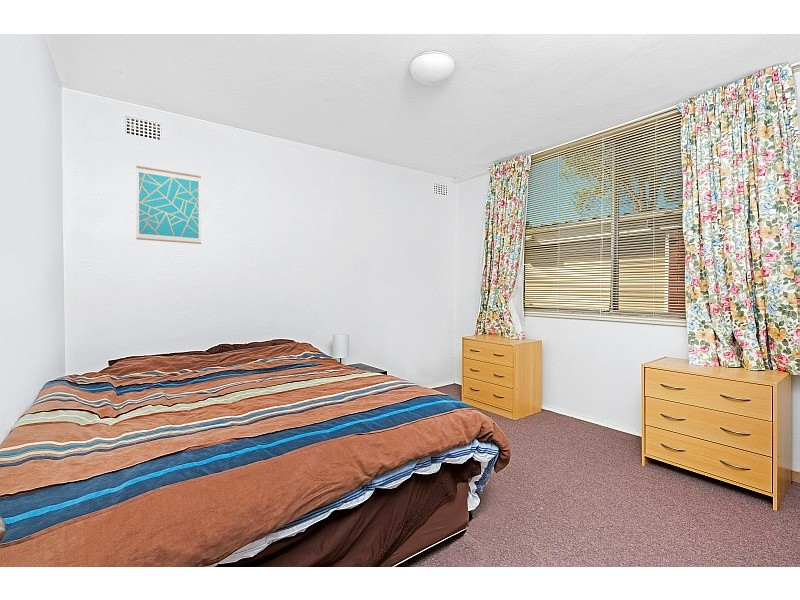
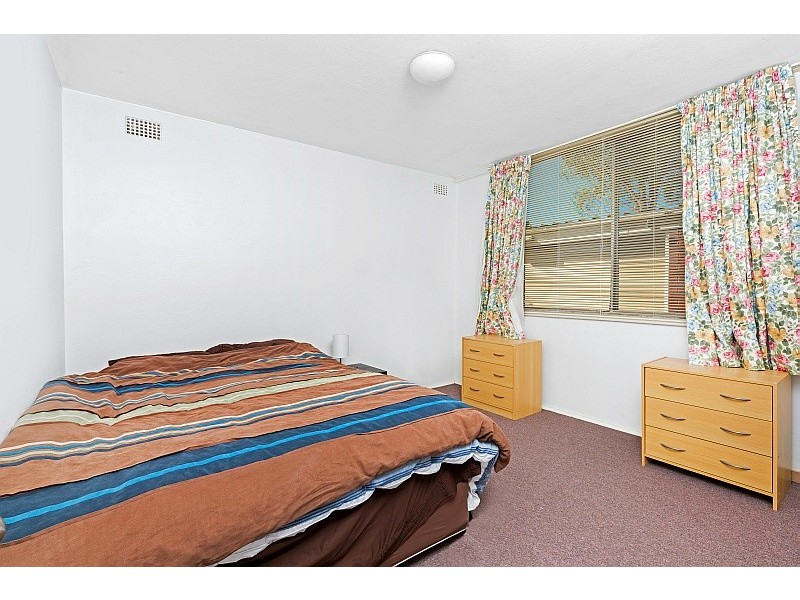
- wall art (169, 206)
